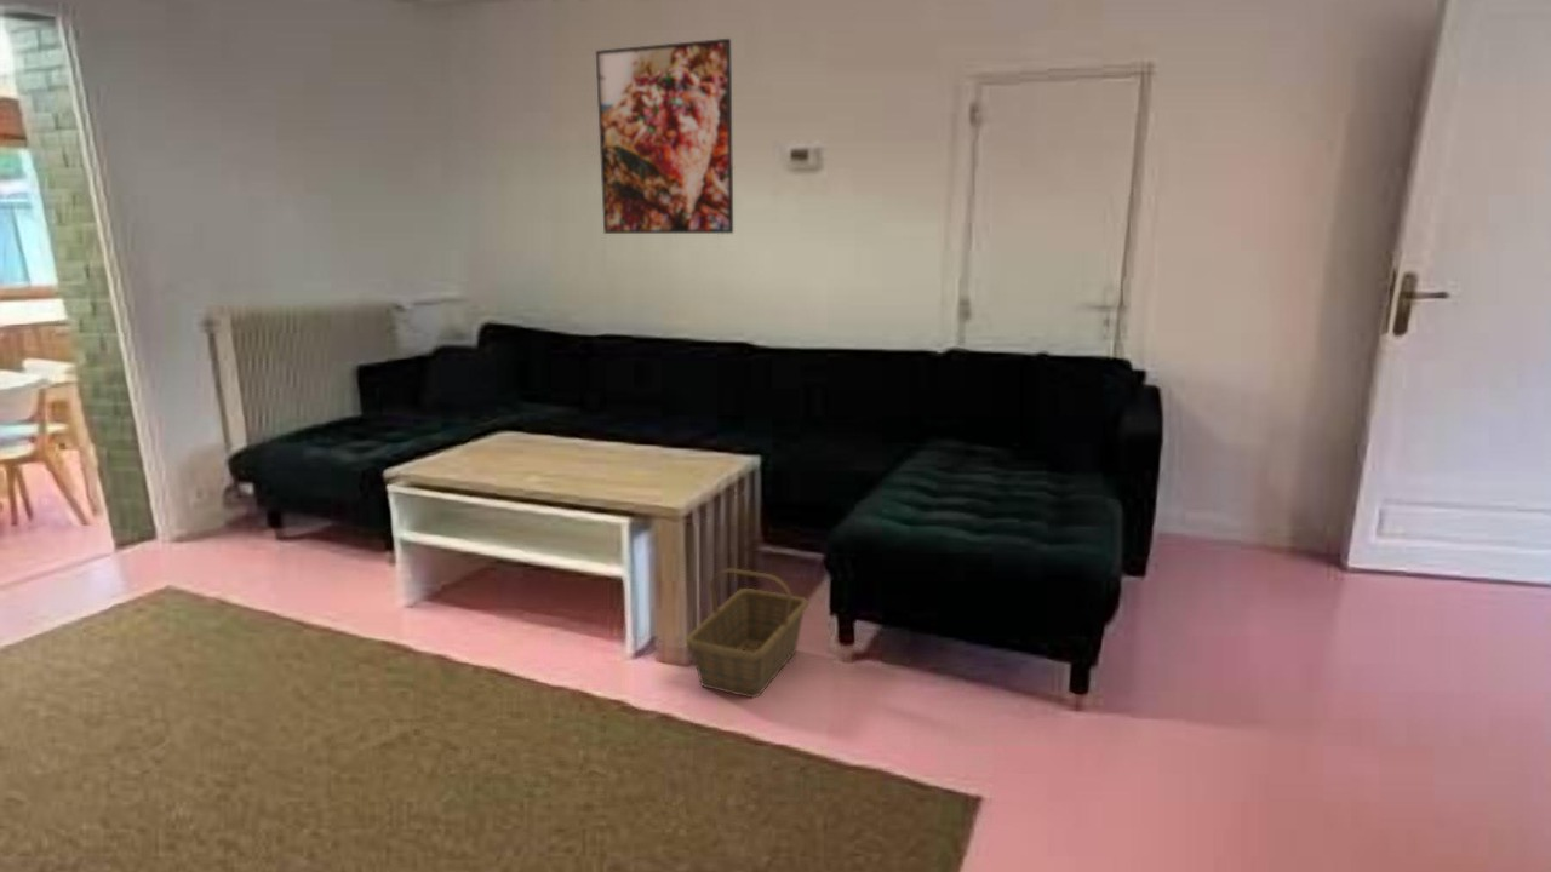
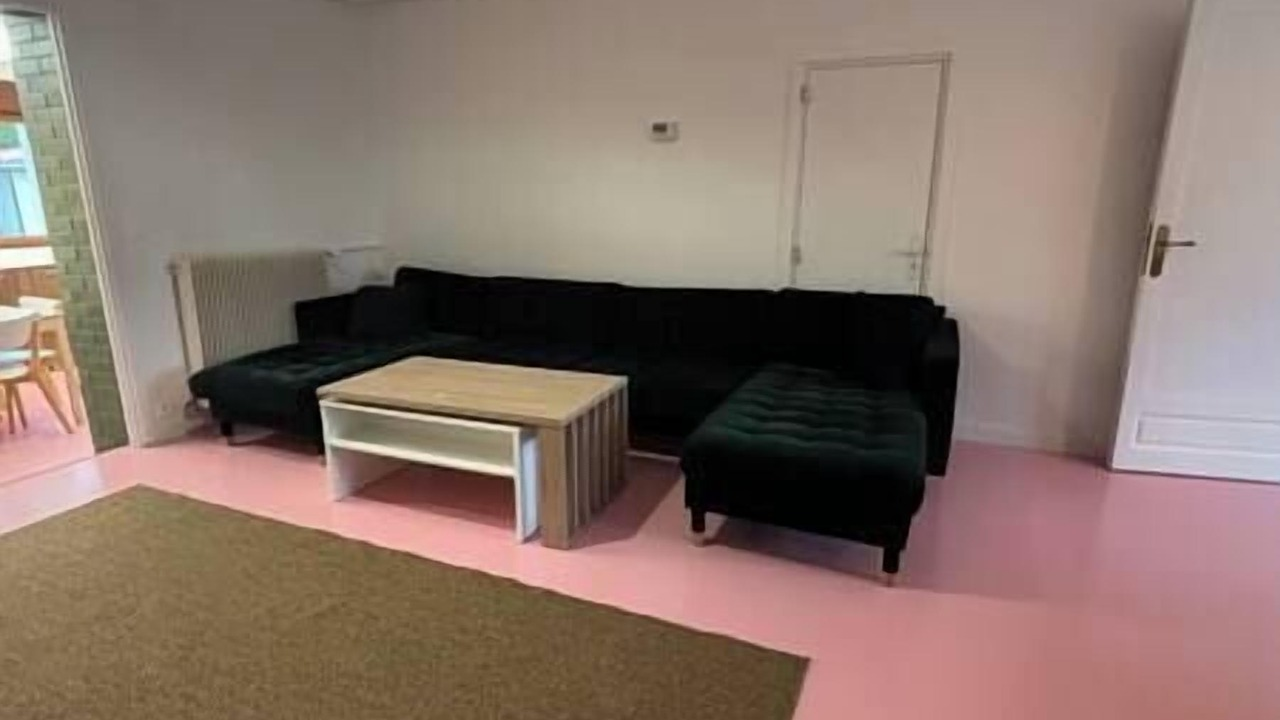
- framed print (664, 140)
- basket (750, 620)
